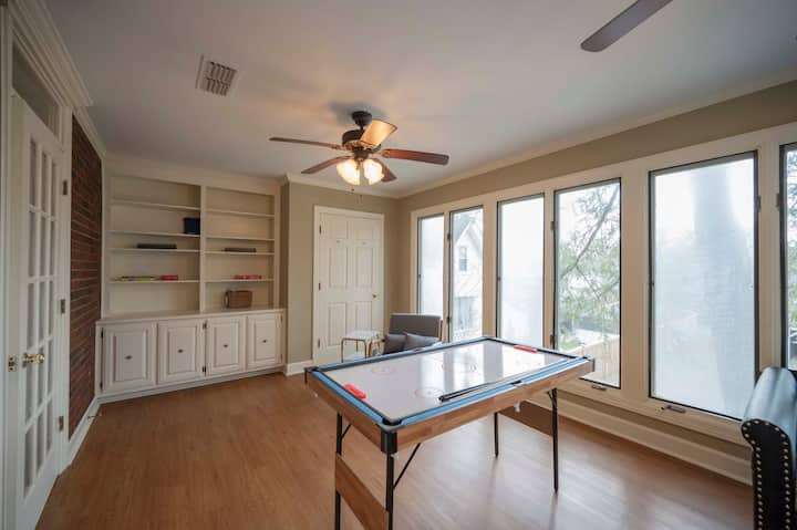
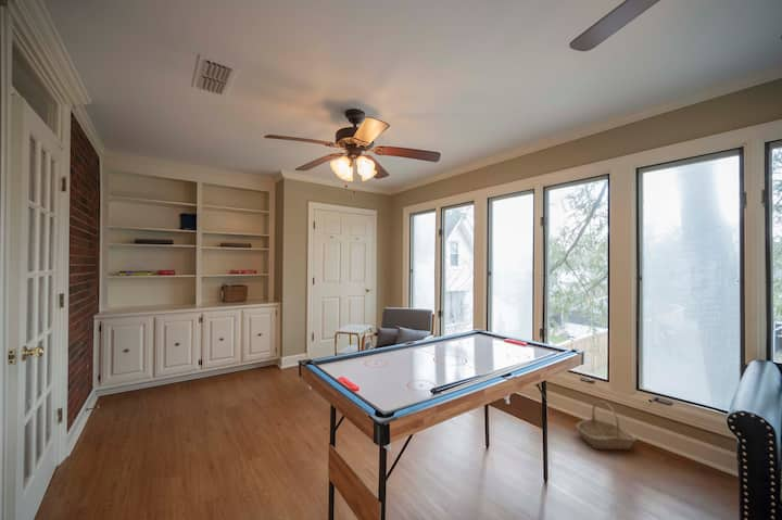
+ basket (604, 422)
